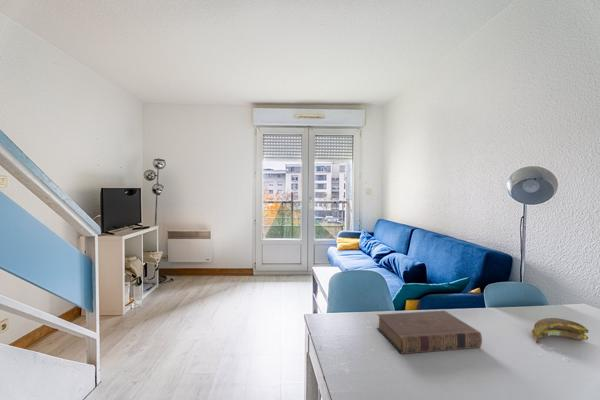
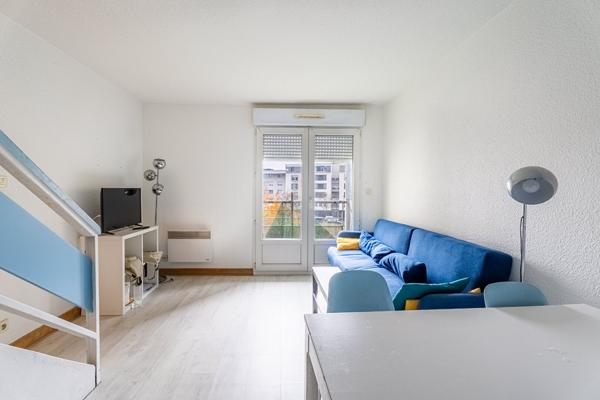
- book (425, 330)
- banana (554, 329)
